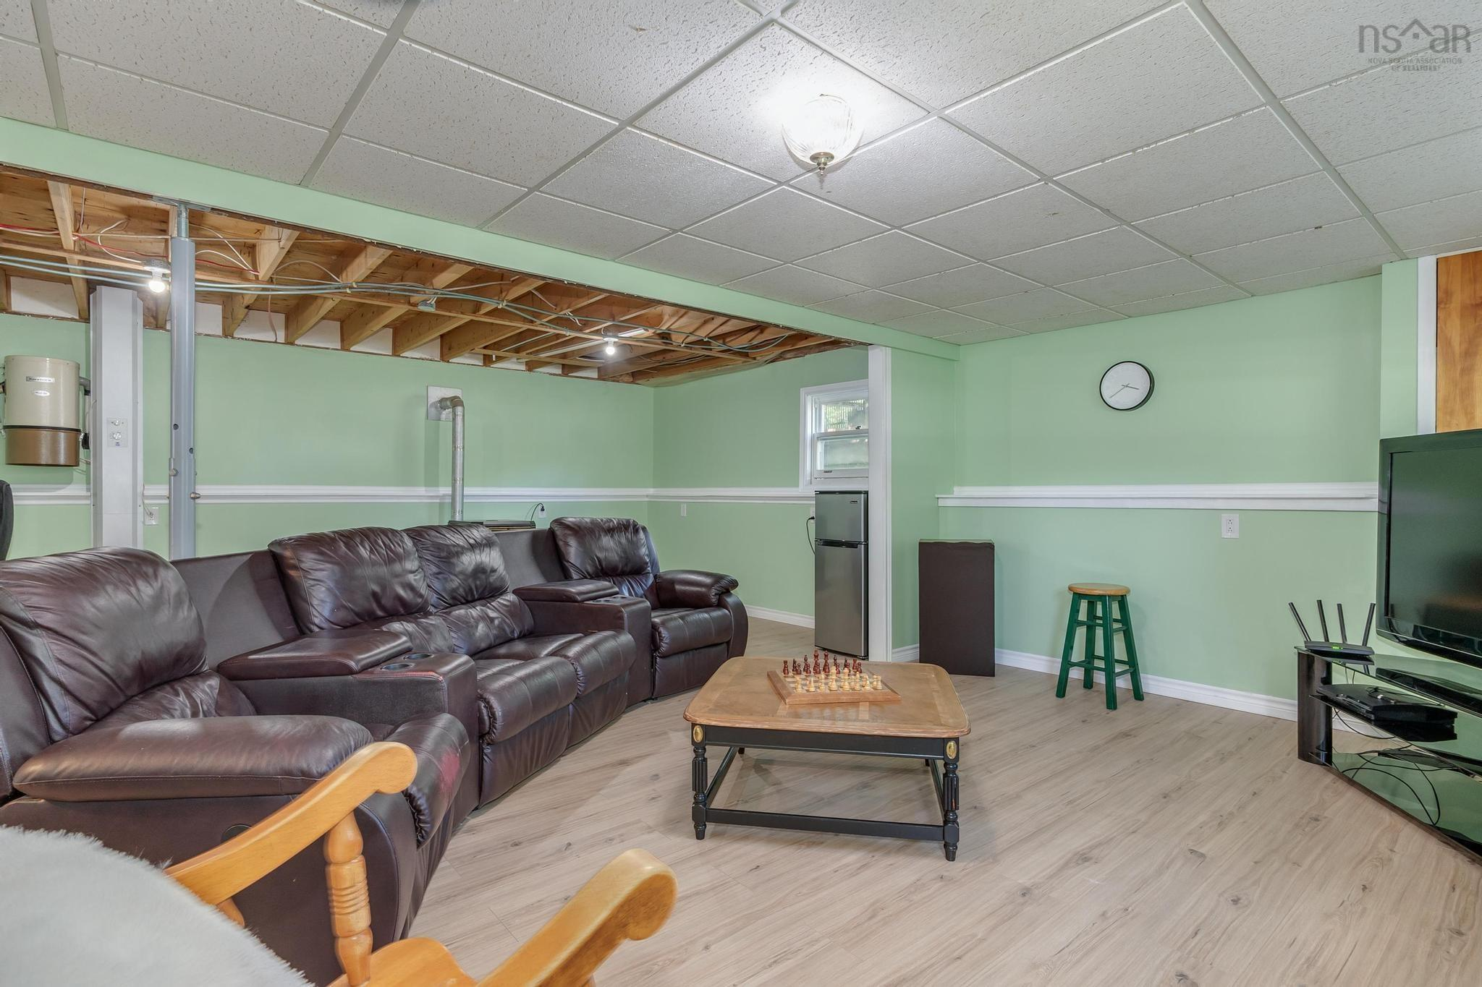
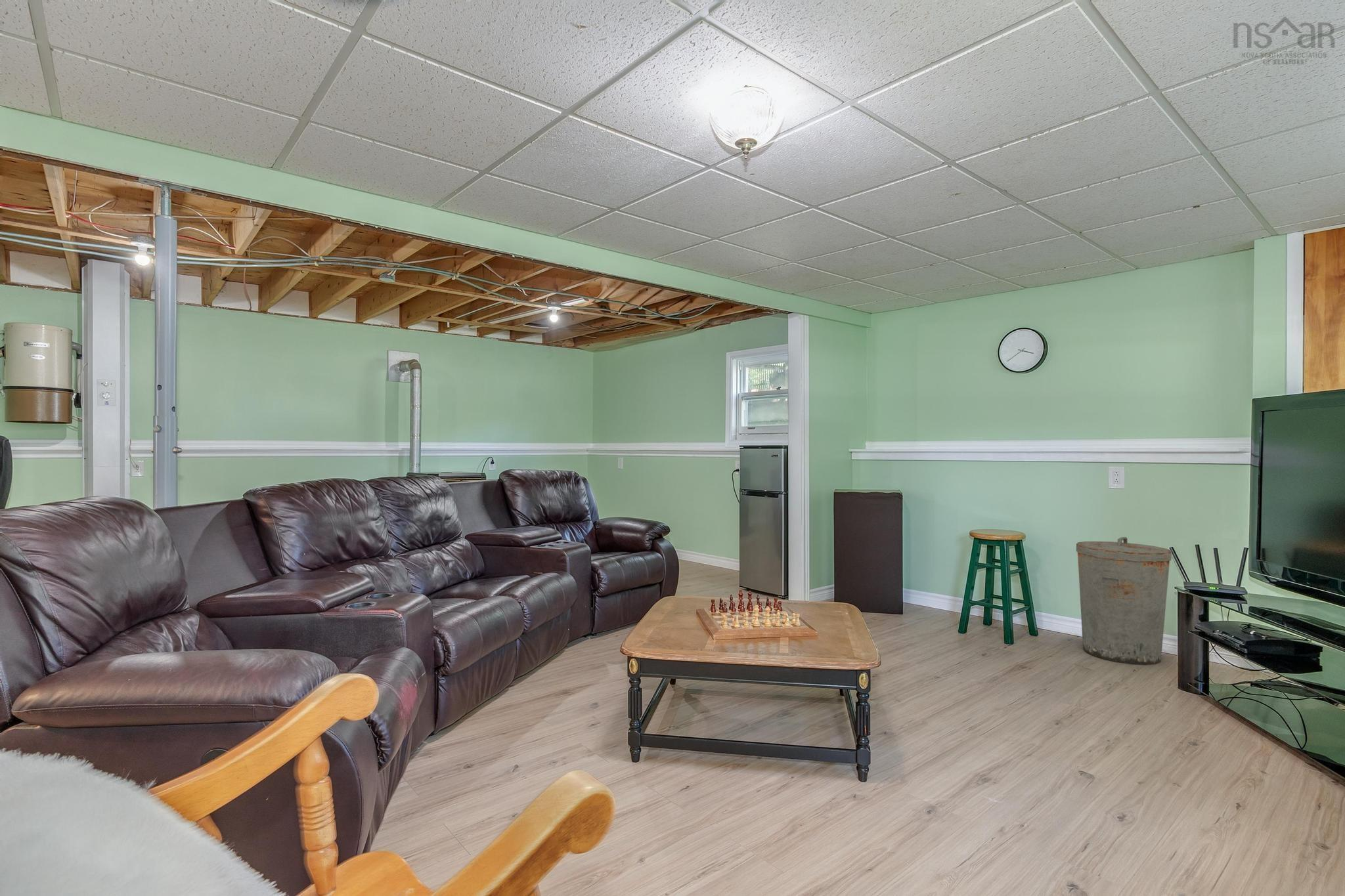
+ trash can (1122, 595)
